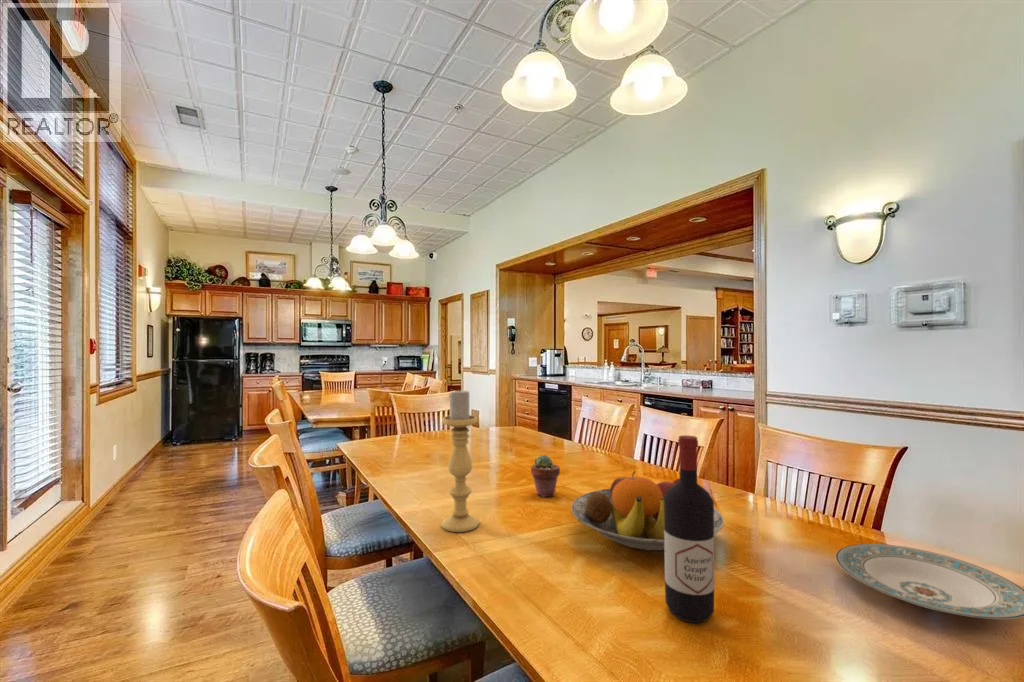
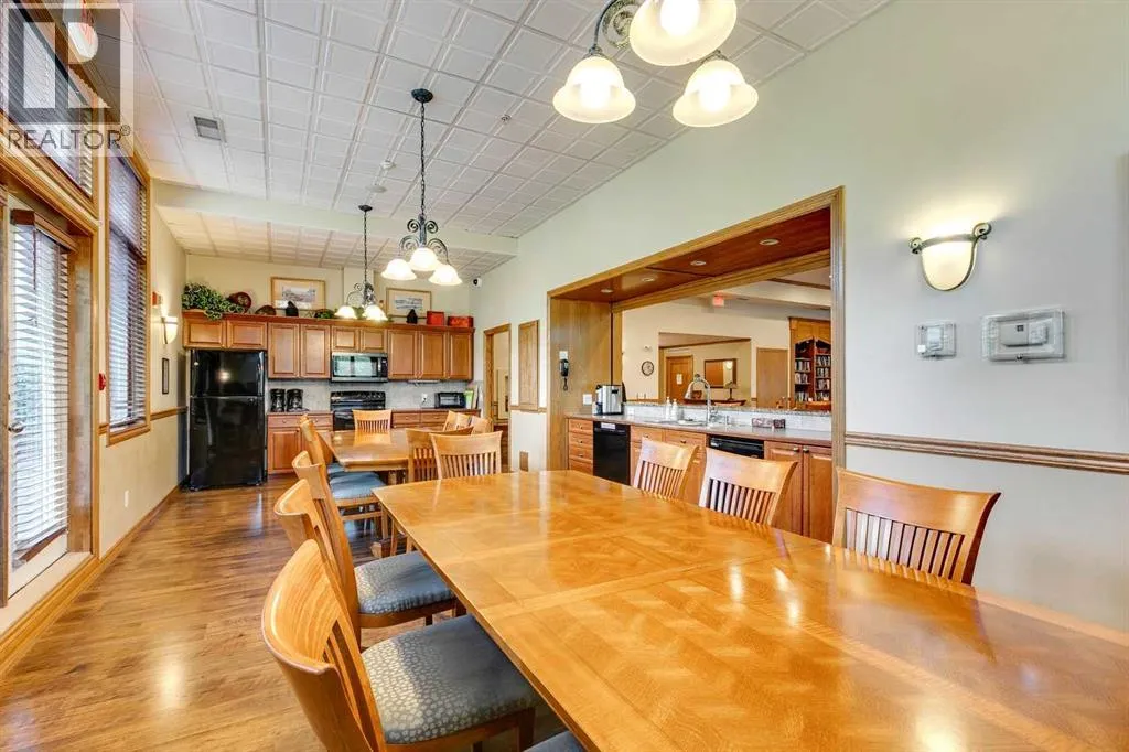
- candle holder (460, 456)
- fruit bowl (644, 504)
- potted succulent (545, 474)
- plate (925, 584)
- wine bottle (688, 524)
